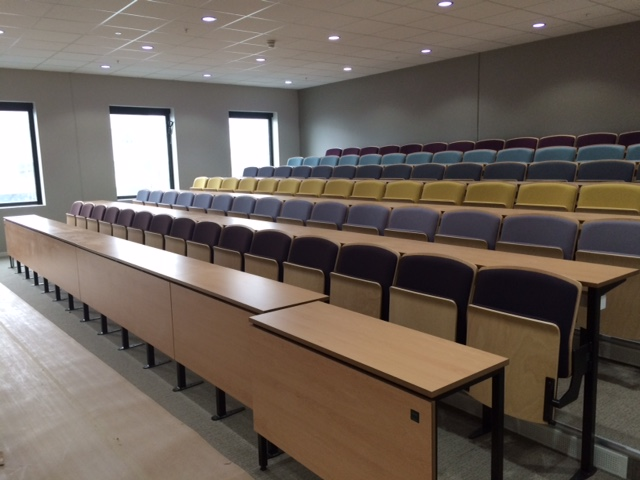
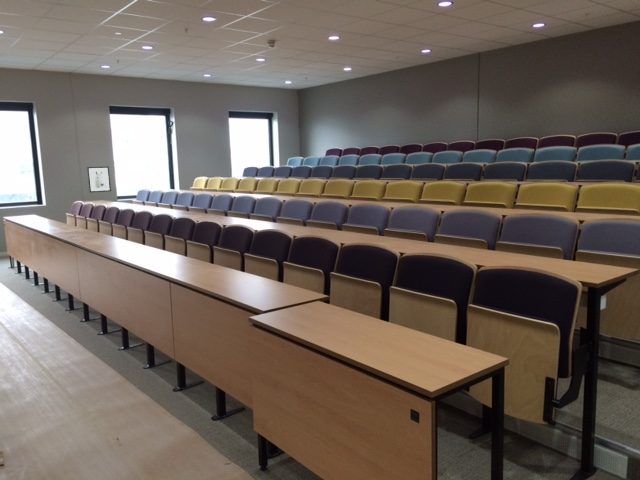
+ wall art (99, 179)
